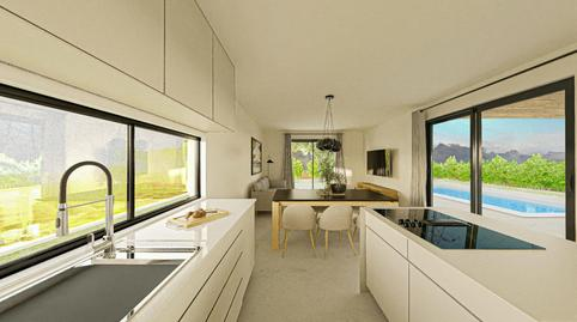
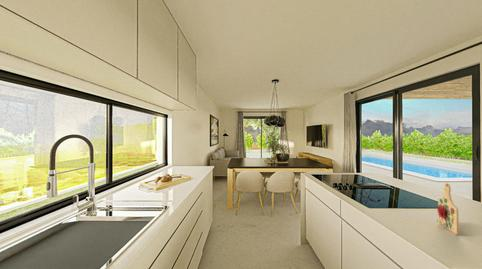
+ cutting board (445, 205)
